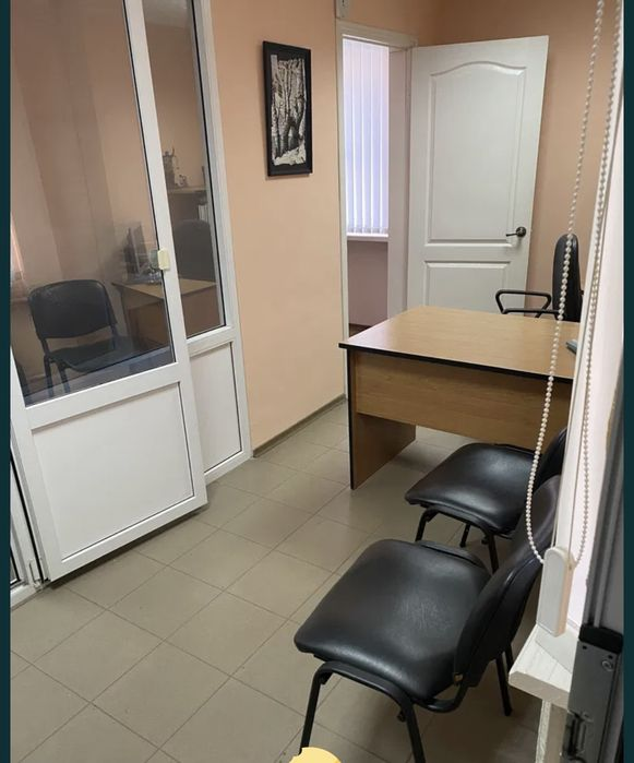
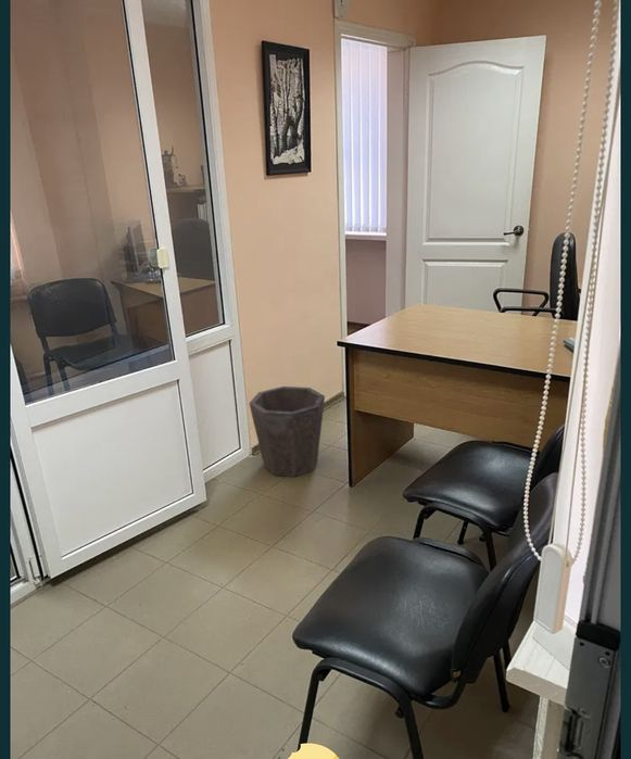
+ waste bin (289, 432)
